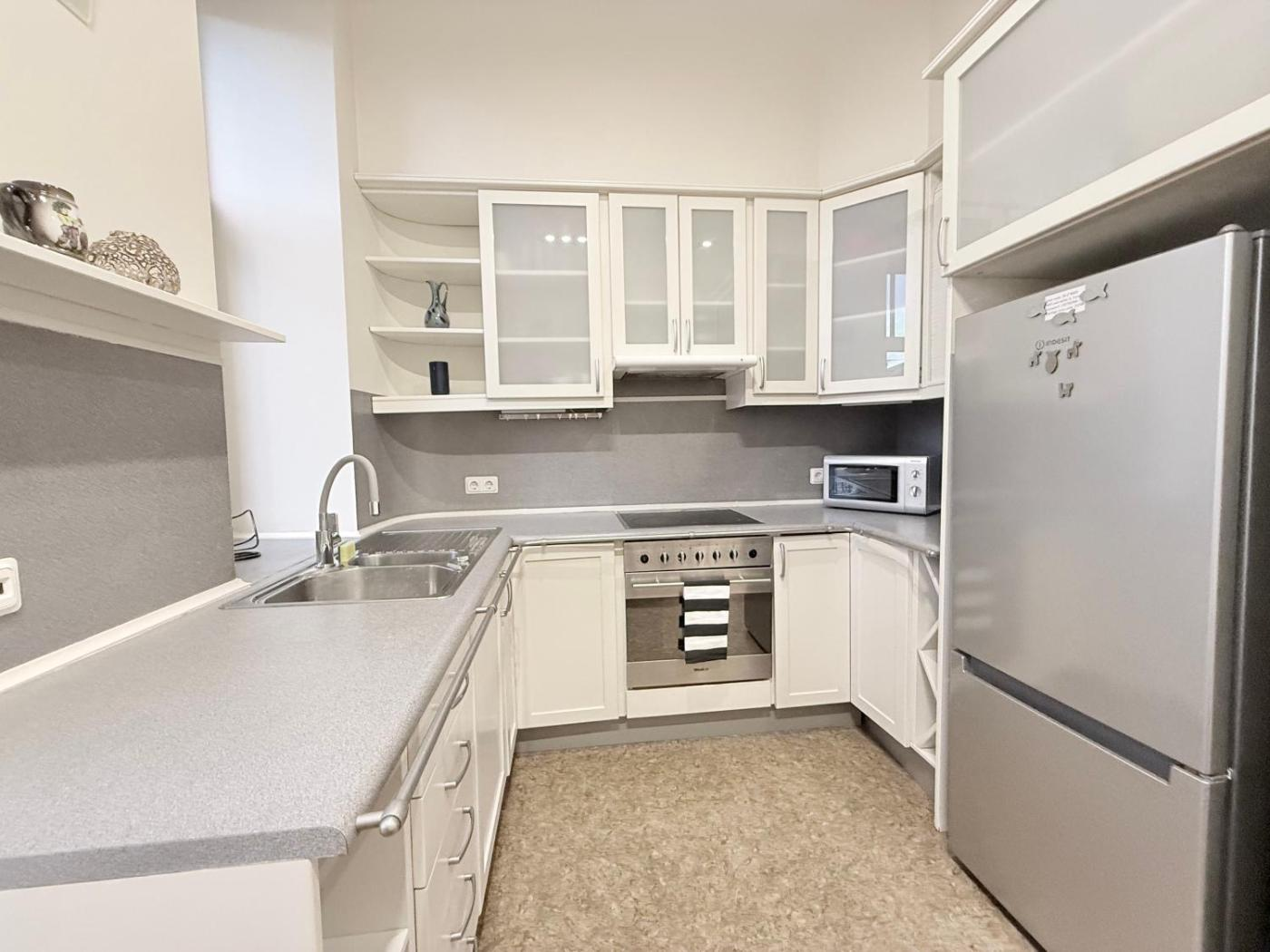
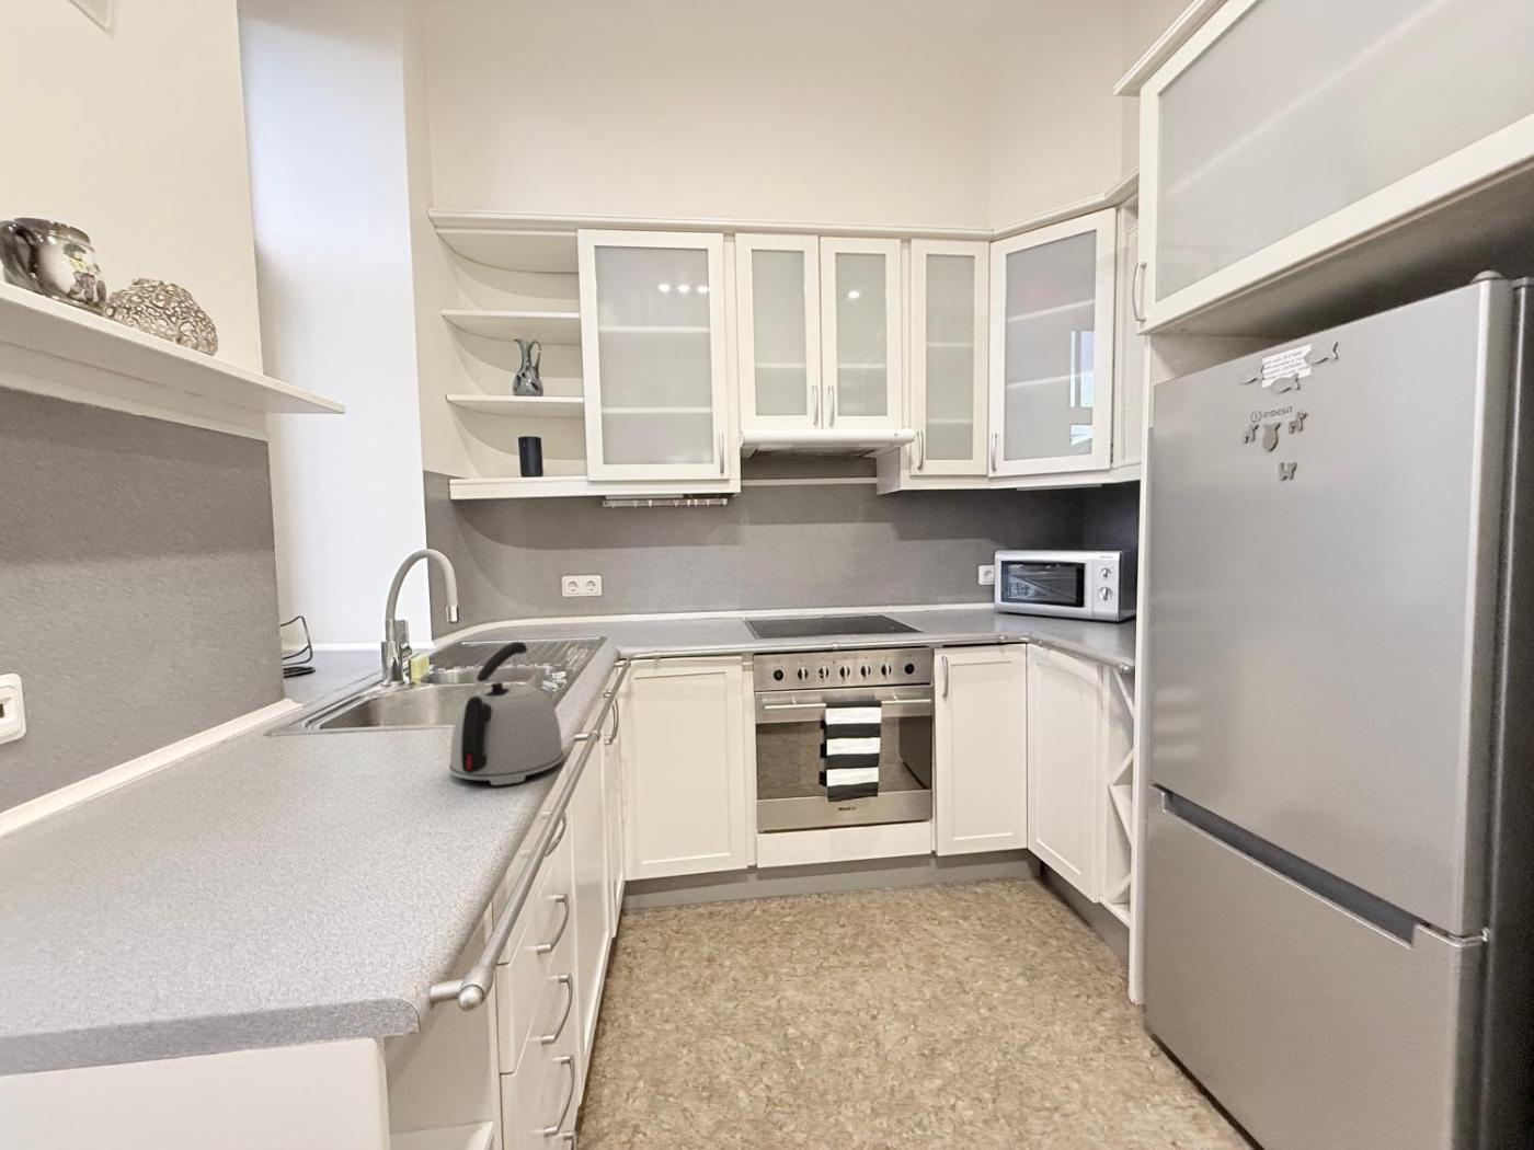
+ kettle (509, 704)
